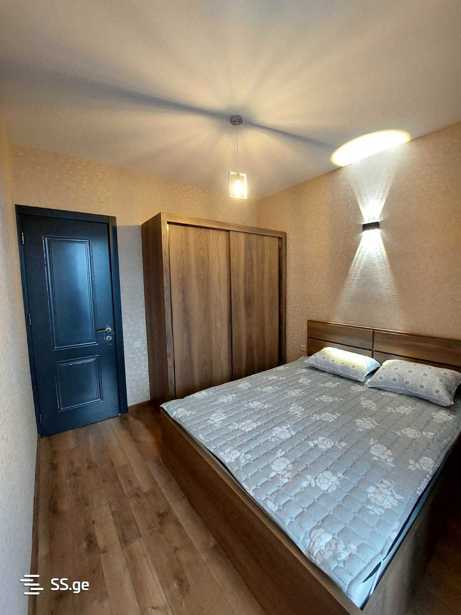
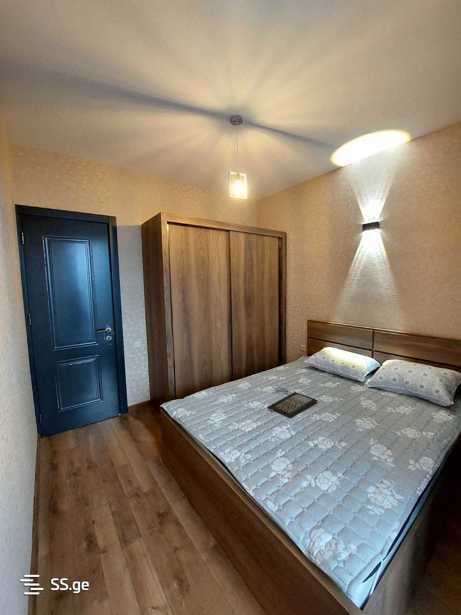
+ clutch bag (293, 402)
